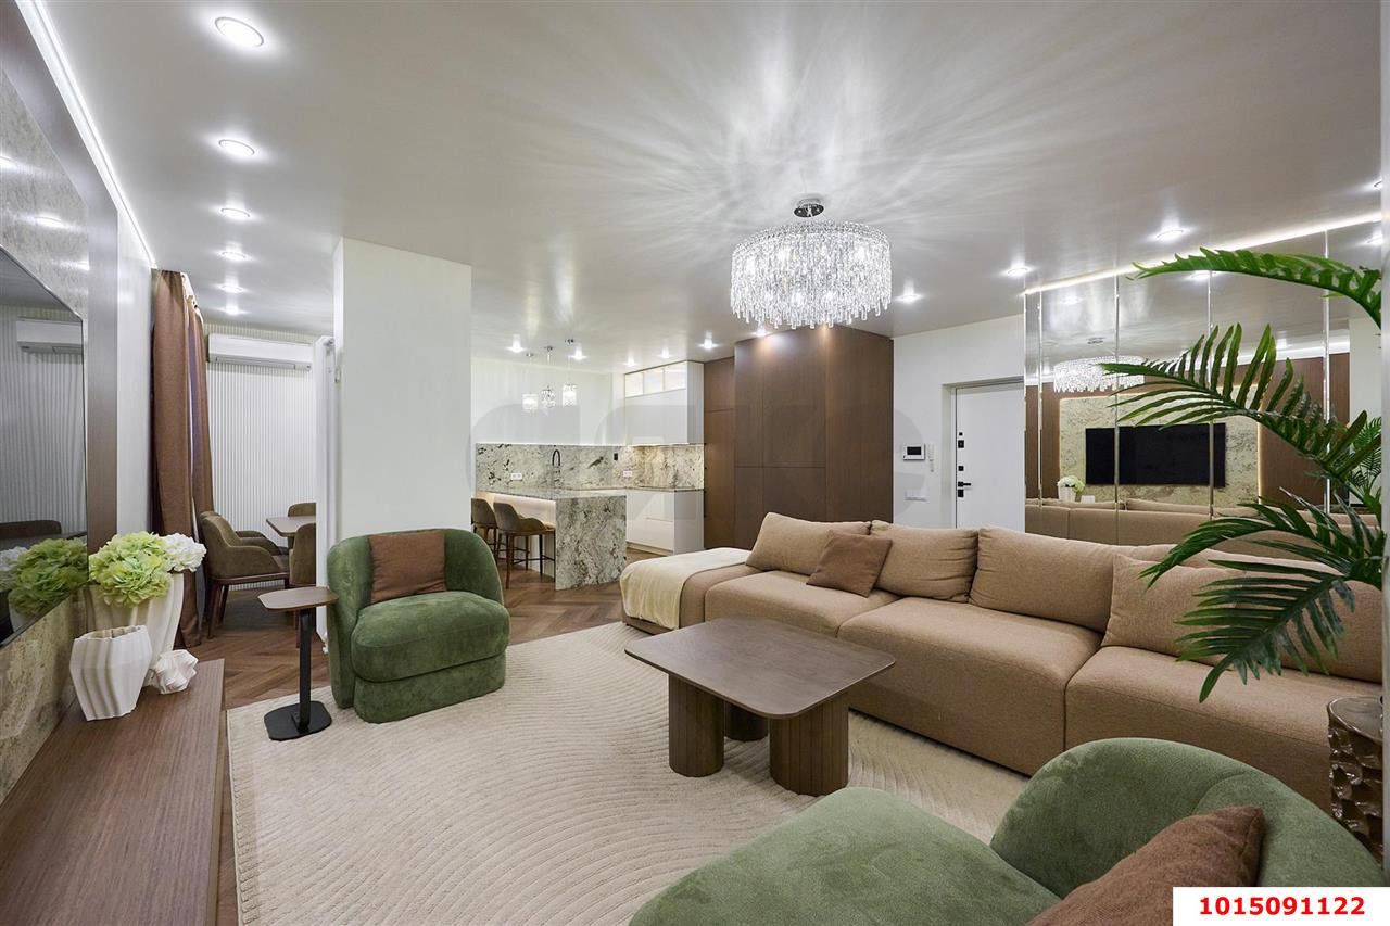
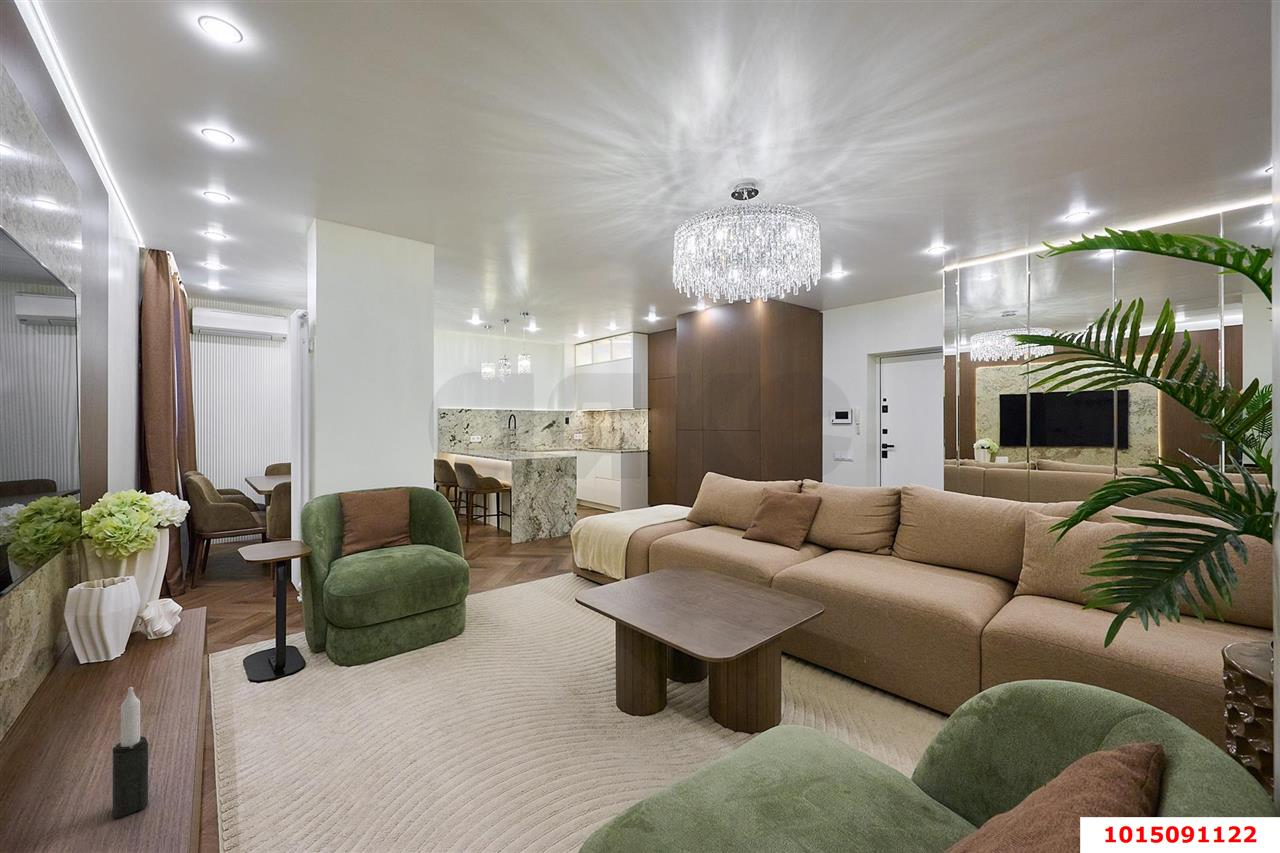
+ candle (130, 747)
